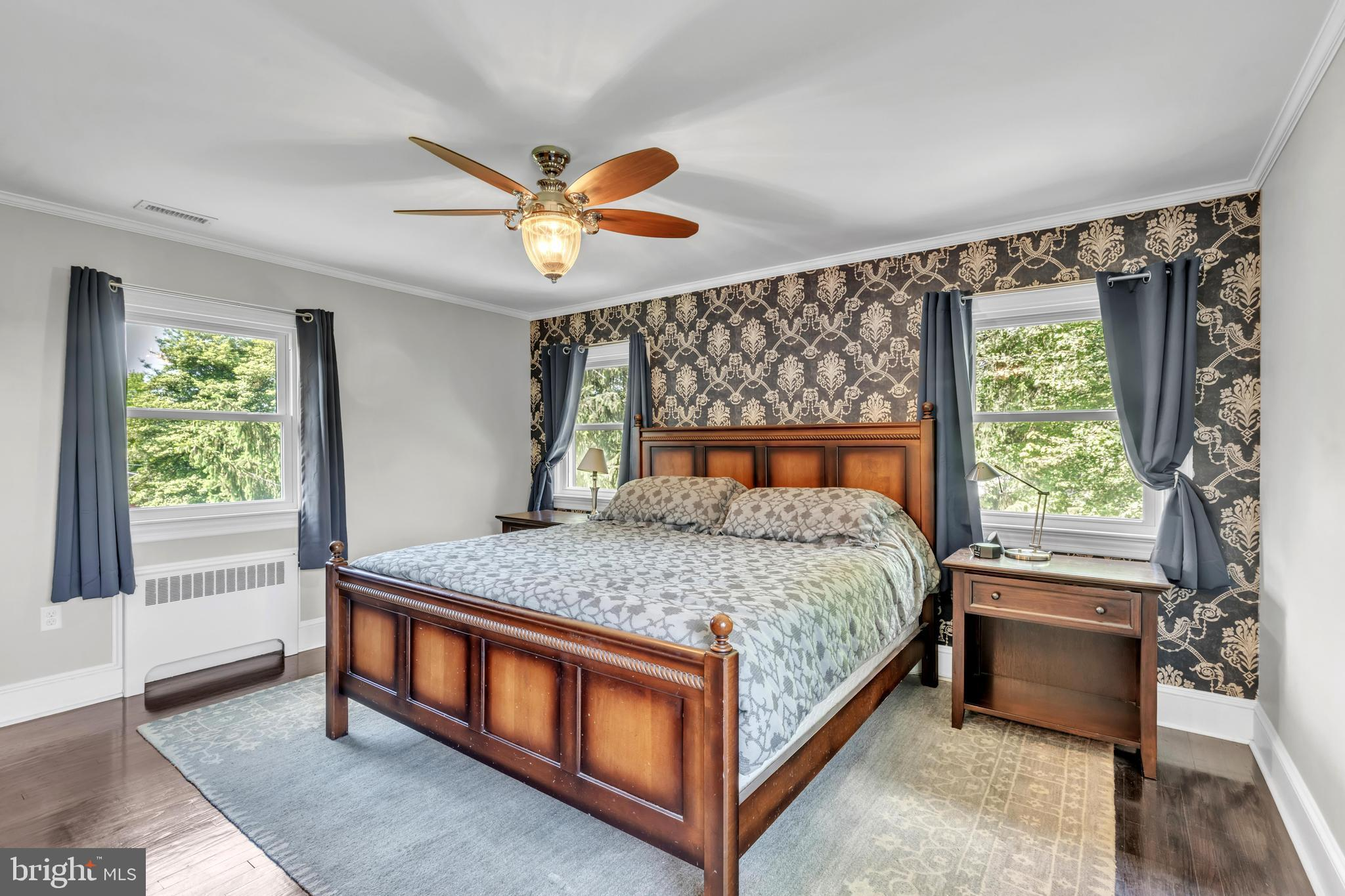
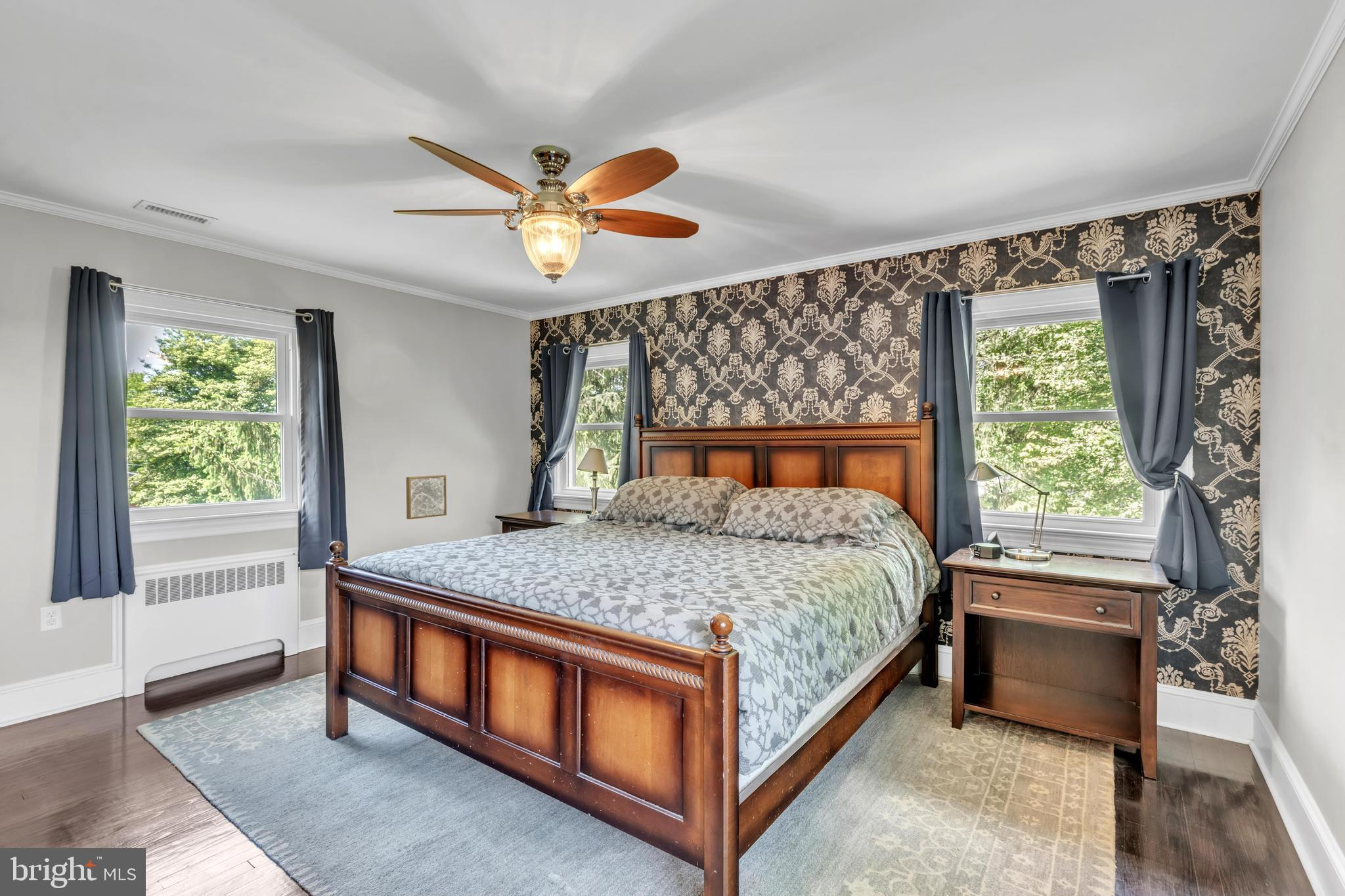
+ wall art (426, 496)
